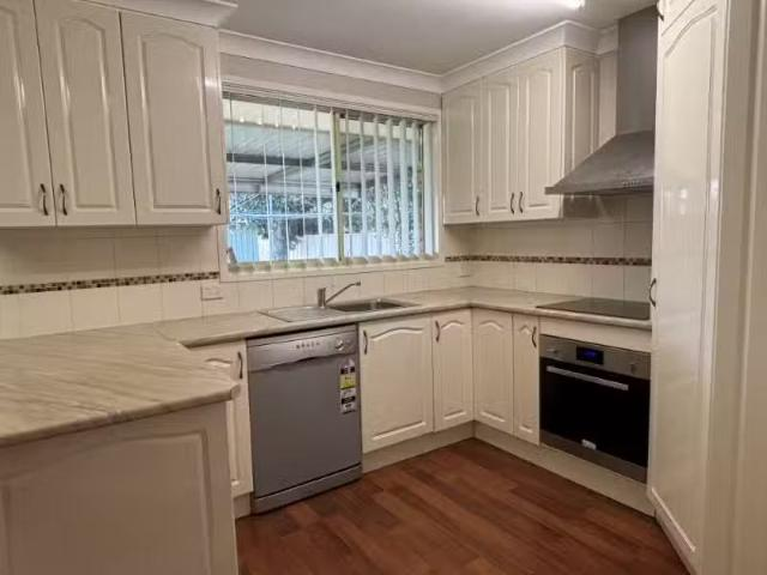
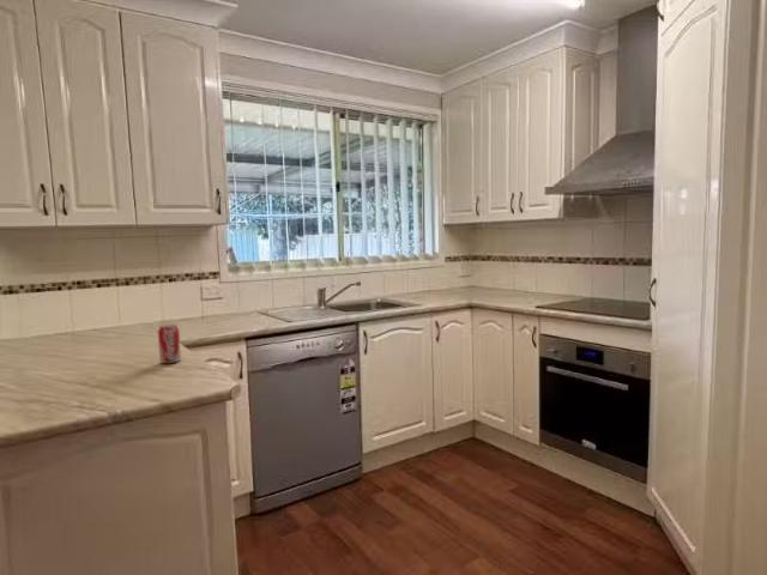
+ beverage can (169, 343)
